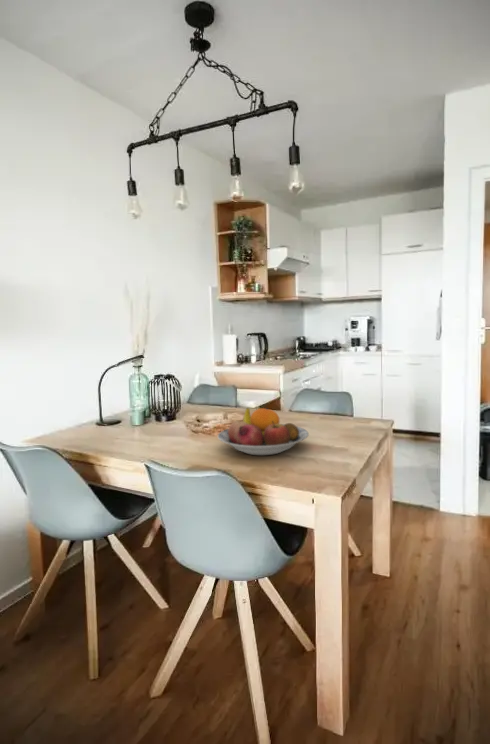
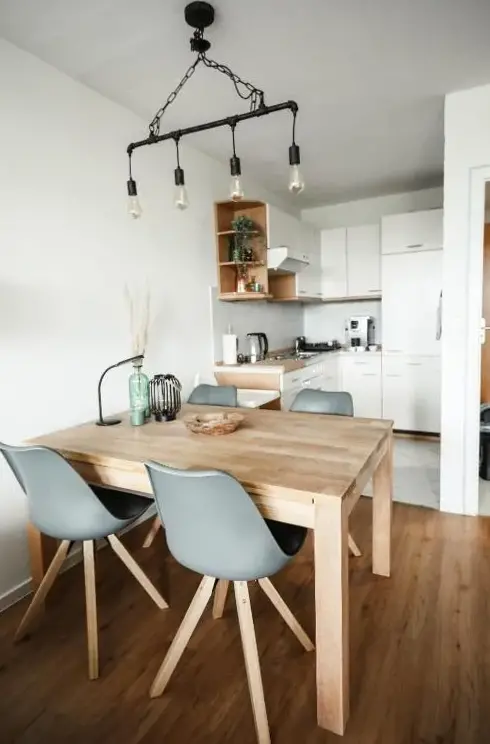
- fruit bowl (262, 430)
